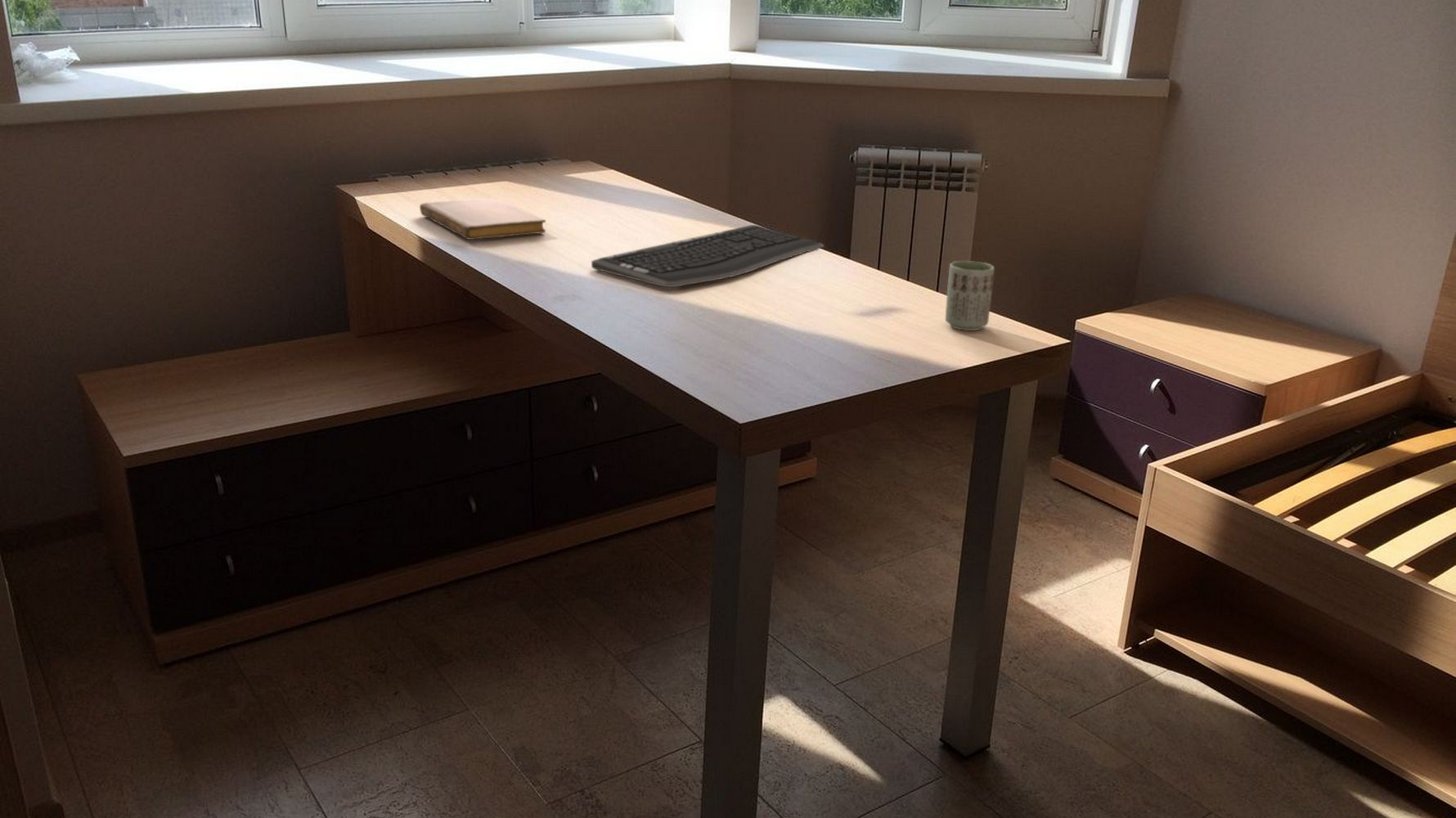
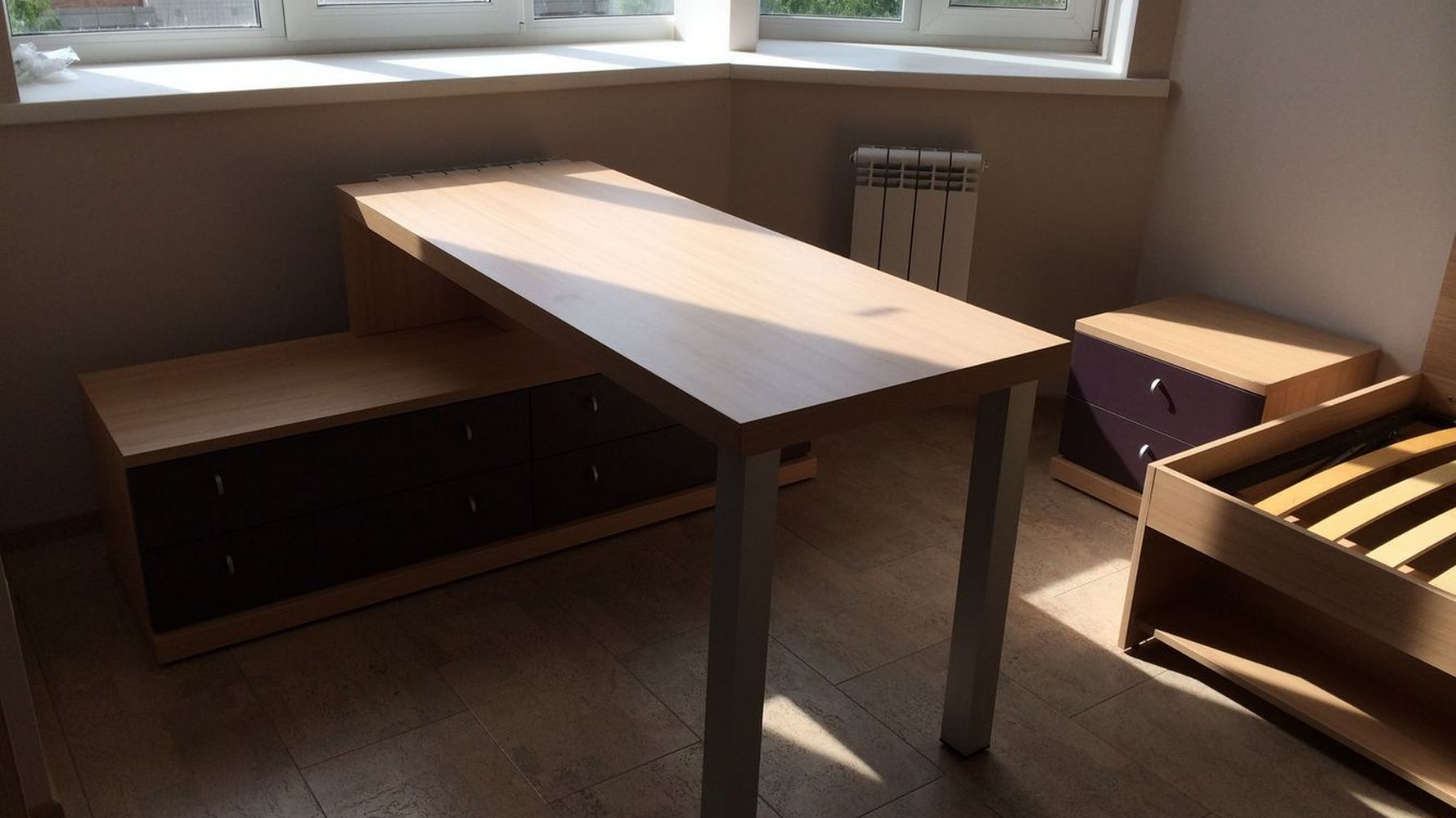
- notebook (482, 217)
- keyboard (713, 252)
- cup (968, 295)
